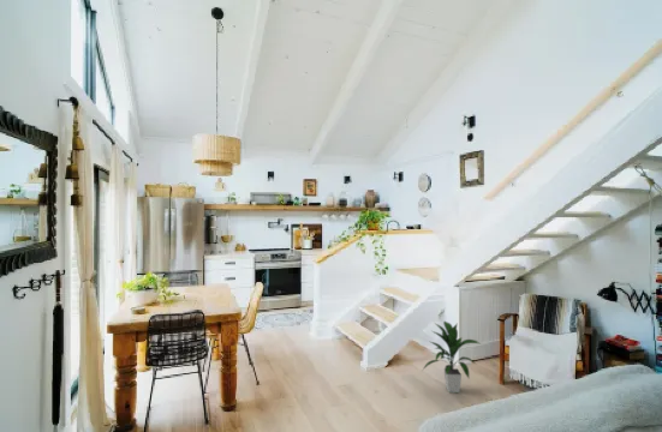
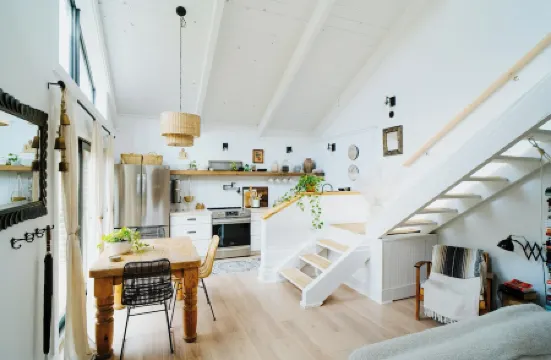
- indoor plant (449, 354)
